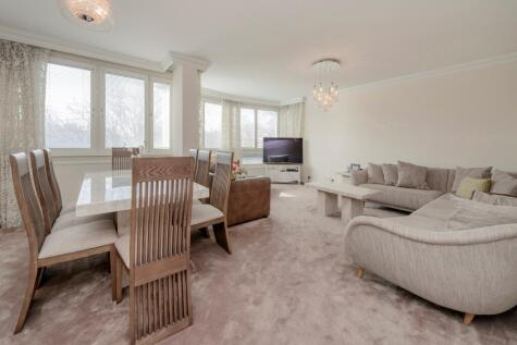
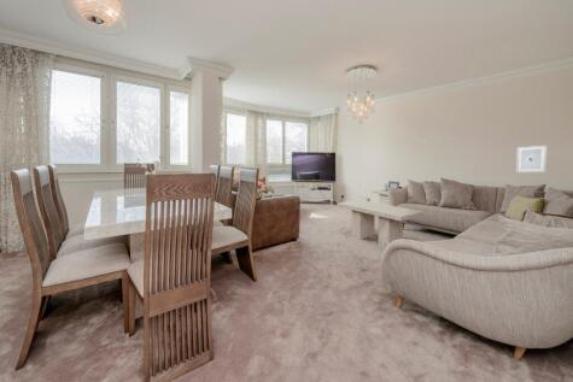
+ wall art (531, 159)
